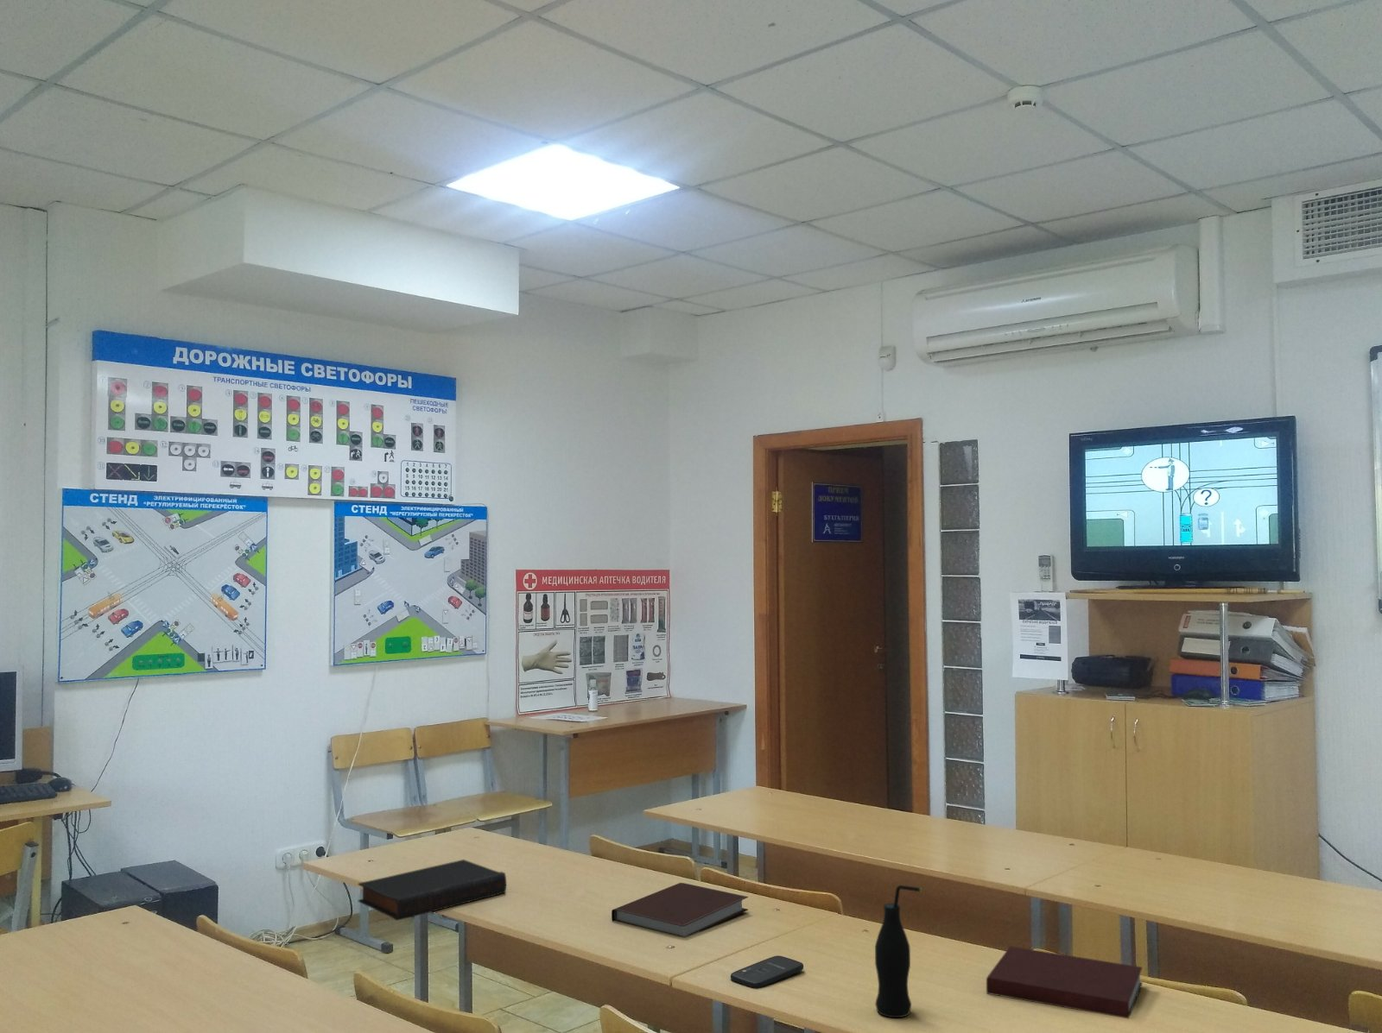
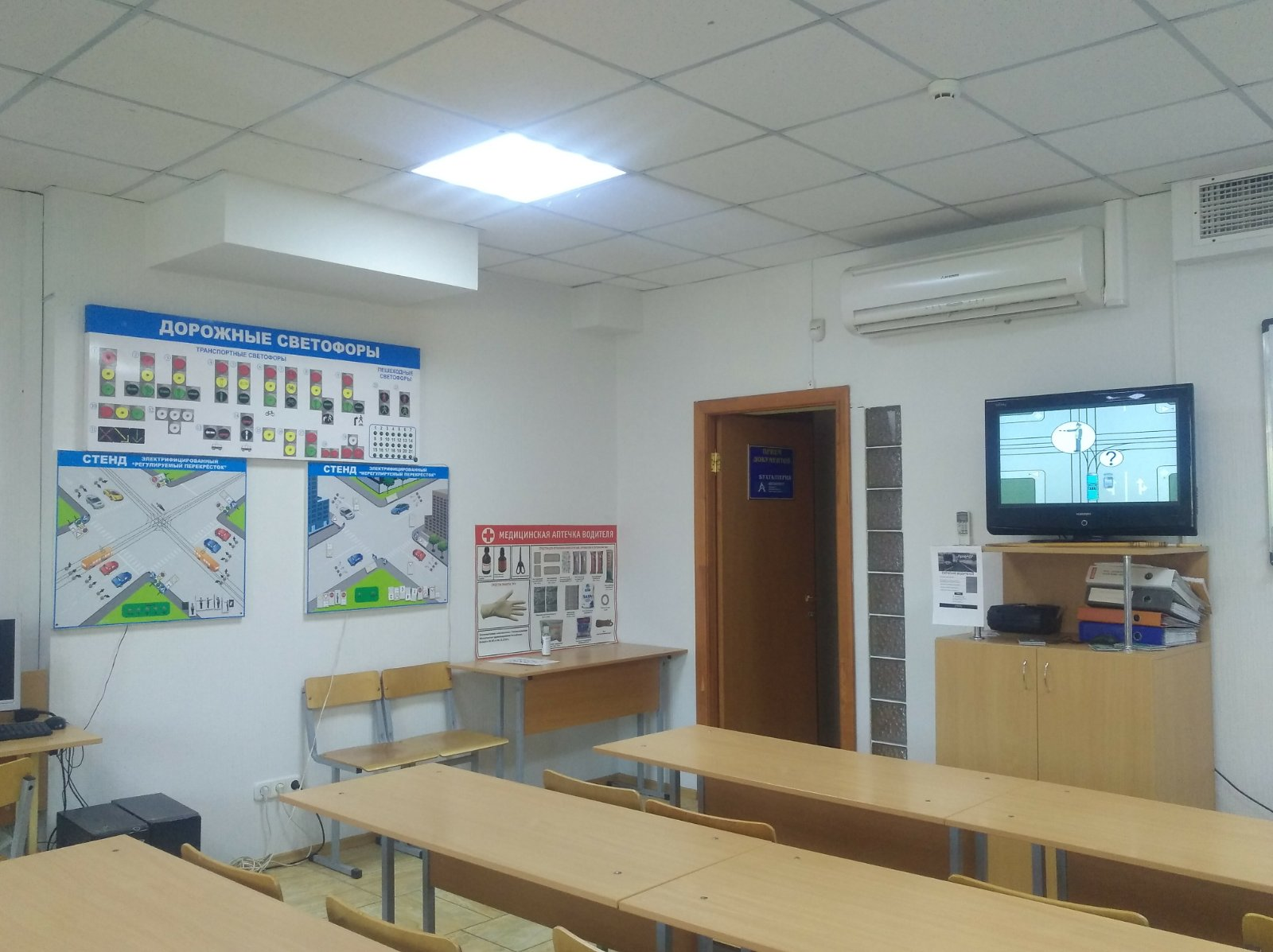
- notebook (681, 908)
- smartphone (768, 971)
- book (433, 888)
- notebook (1065, 980)
- bottle (899, 947)
